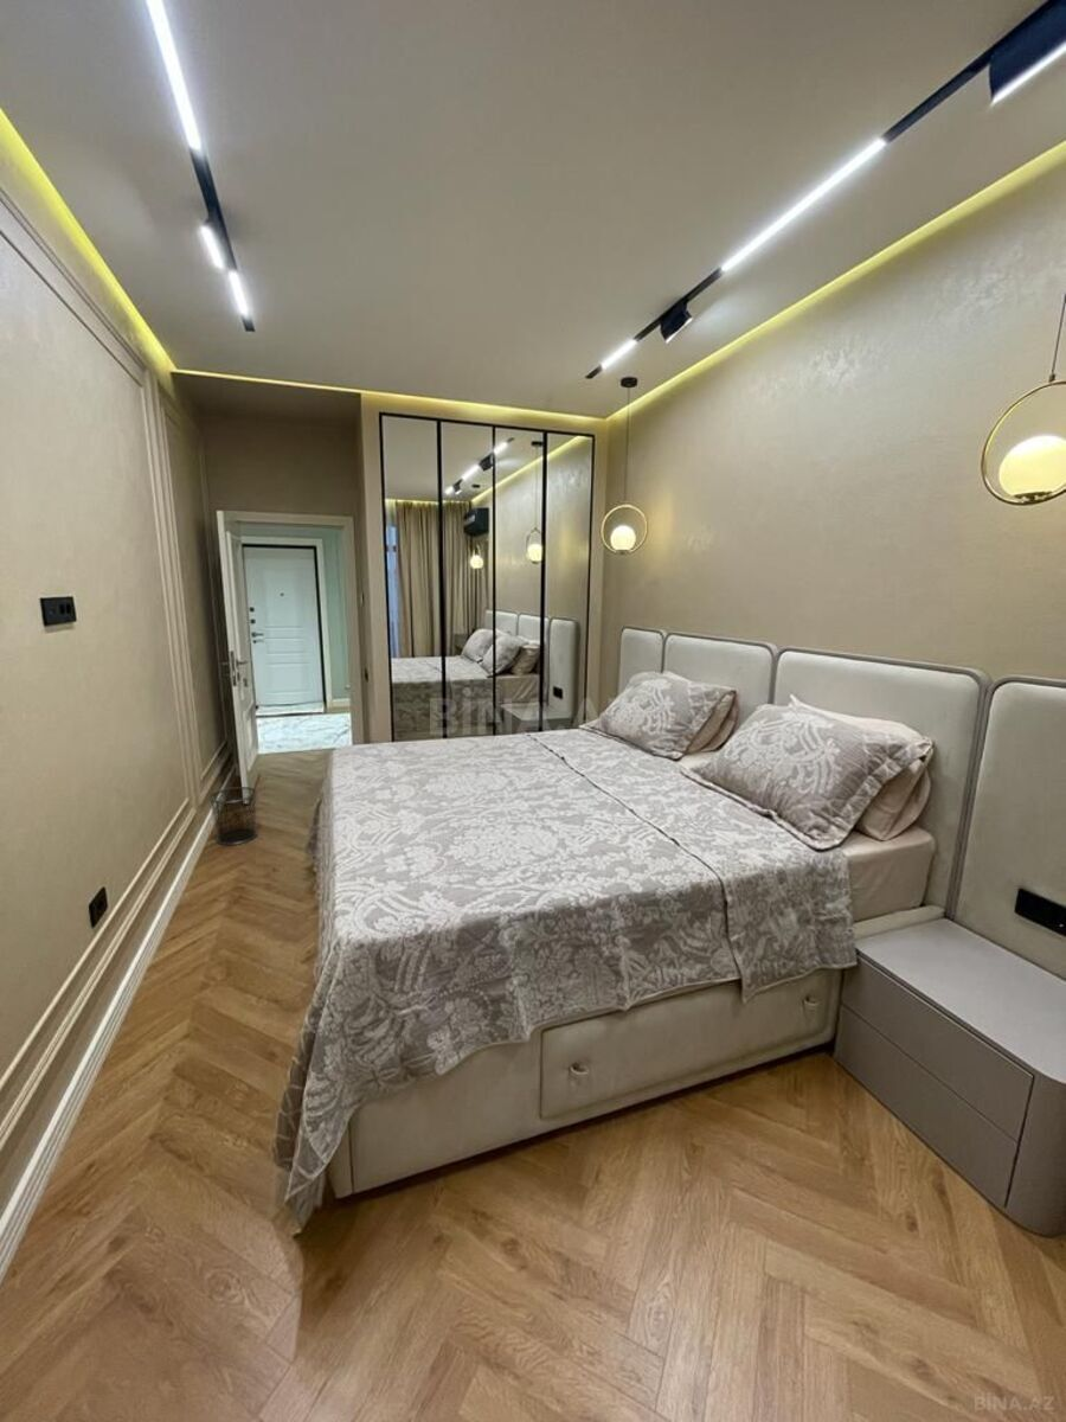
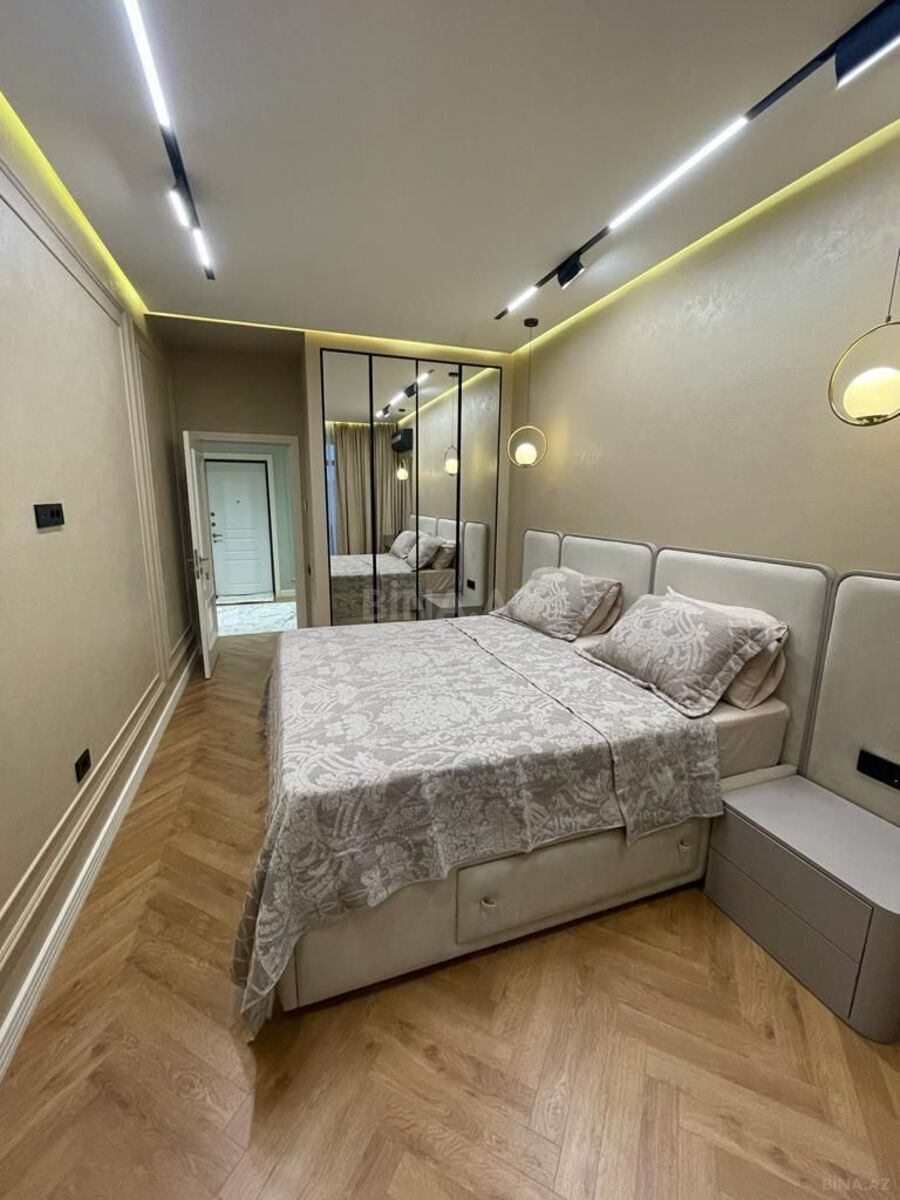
- waste bin (235, 815)
